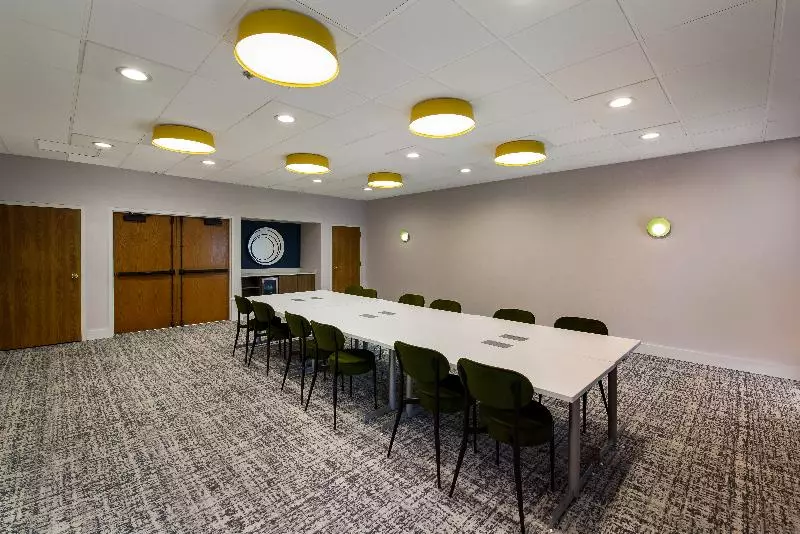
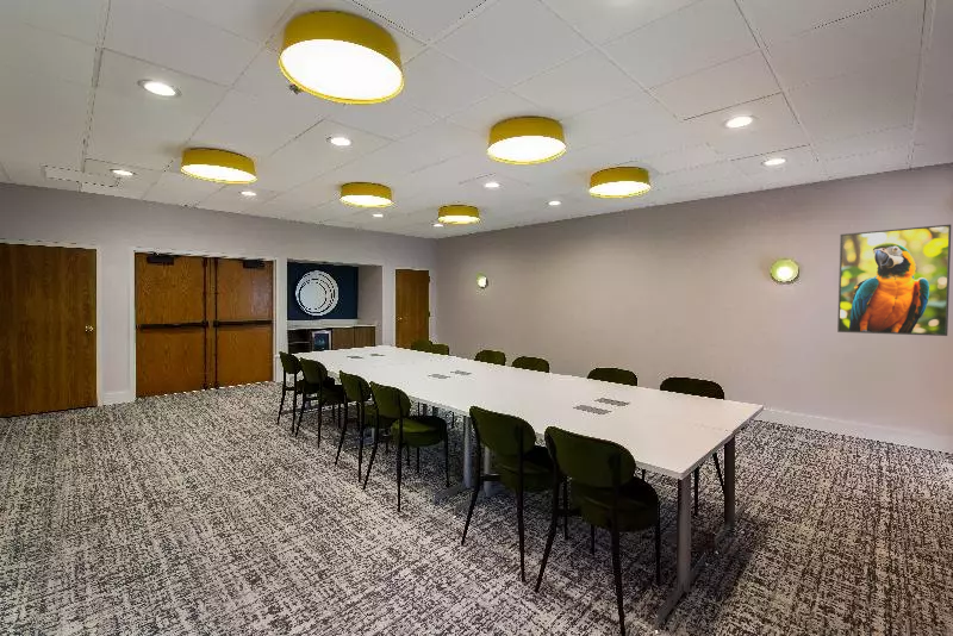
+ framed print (890, 281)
